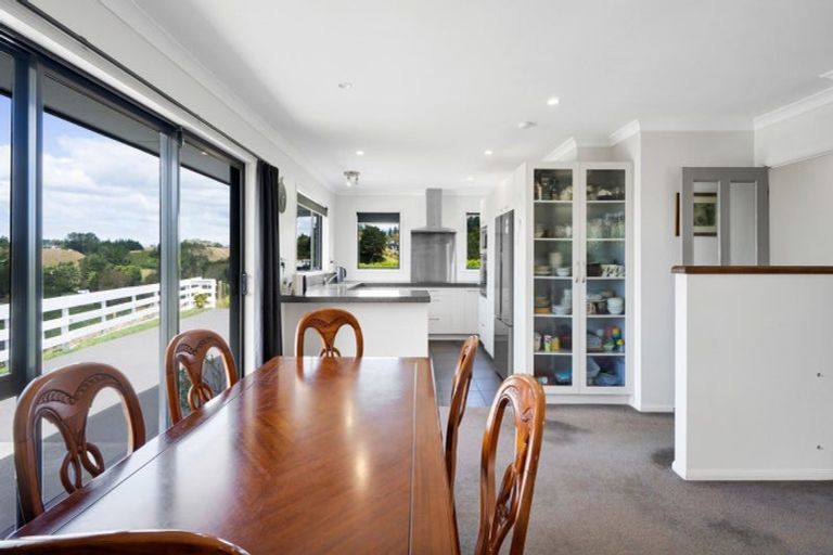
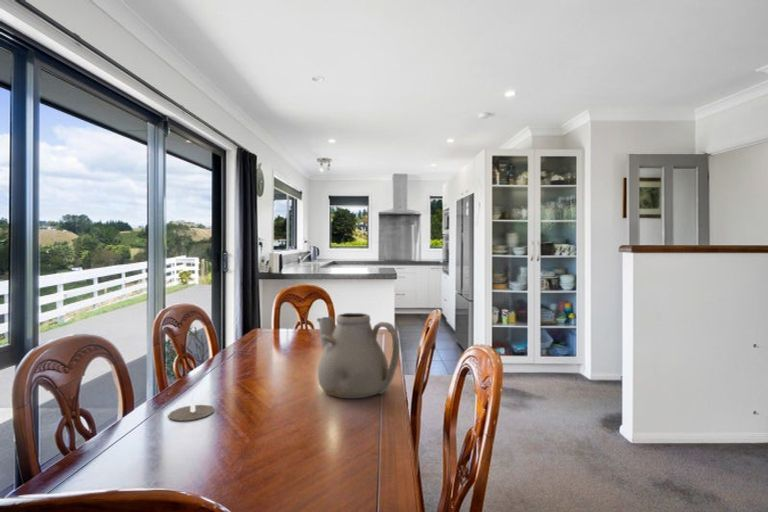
+ candle (191, 402)
+ teapot (356, 351)
